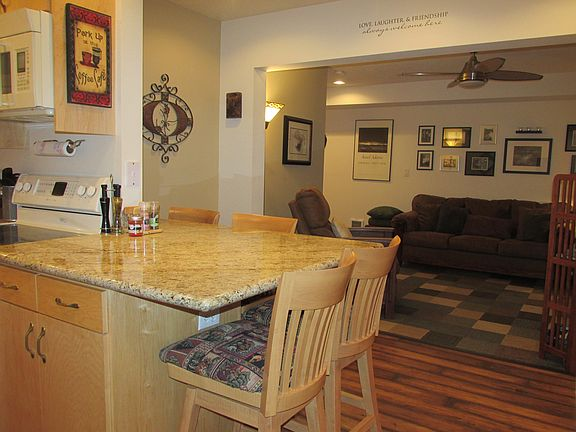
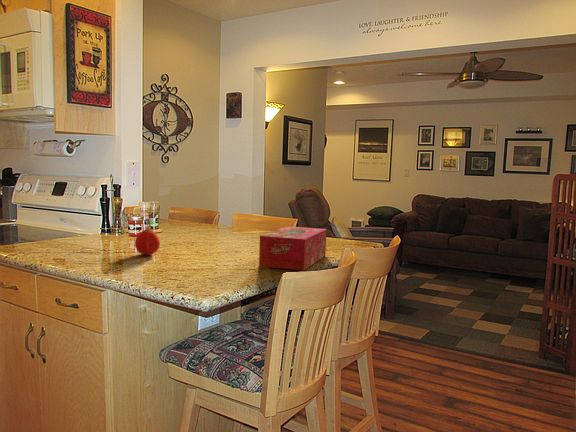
+ tissue box (295, 246)
+ fruit (147, 240)
